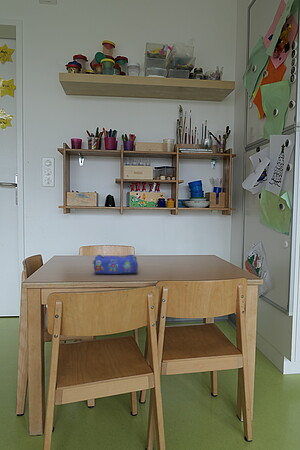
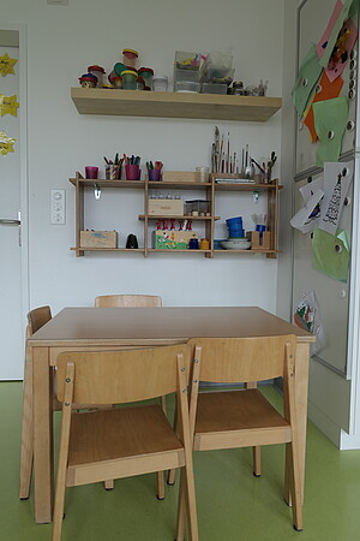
- pencil case (115, 263)
